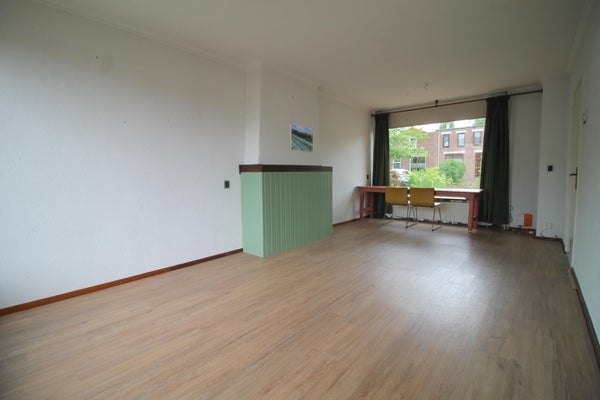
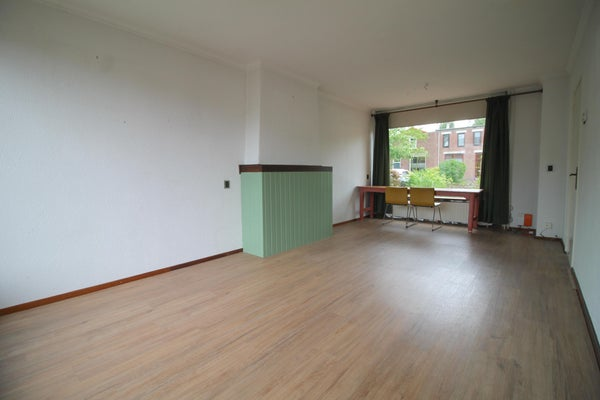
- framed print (301, 139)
